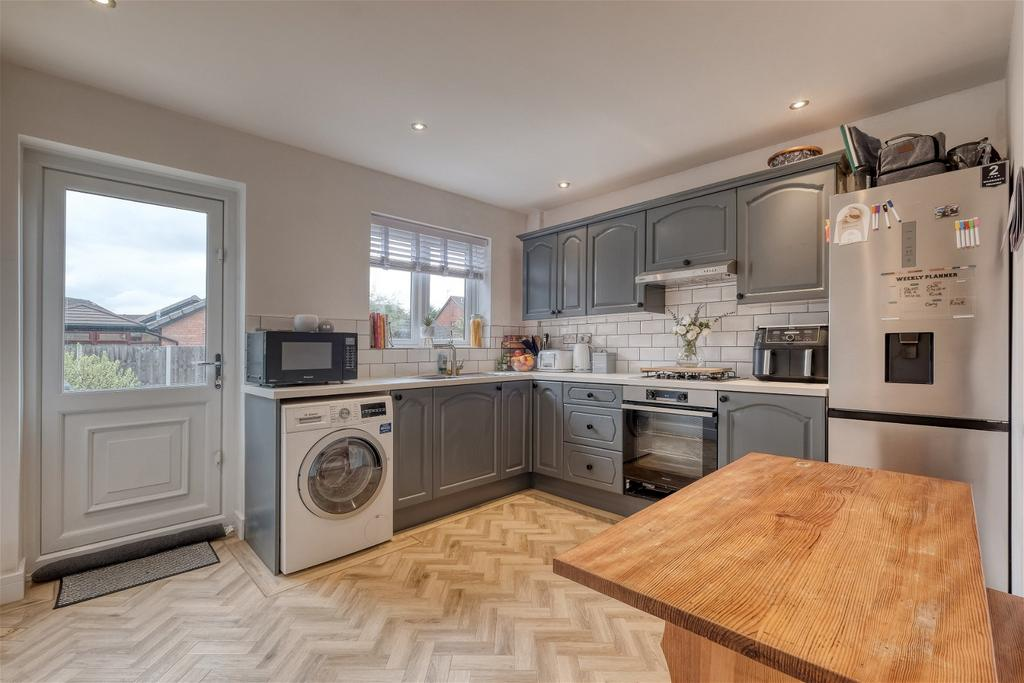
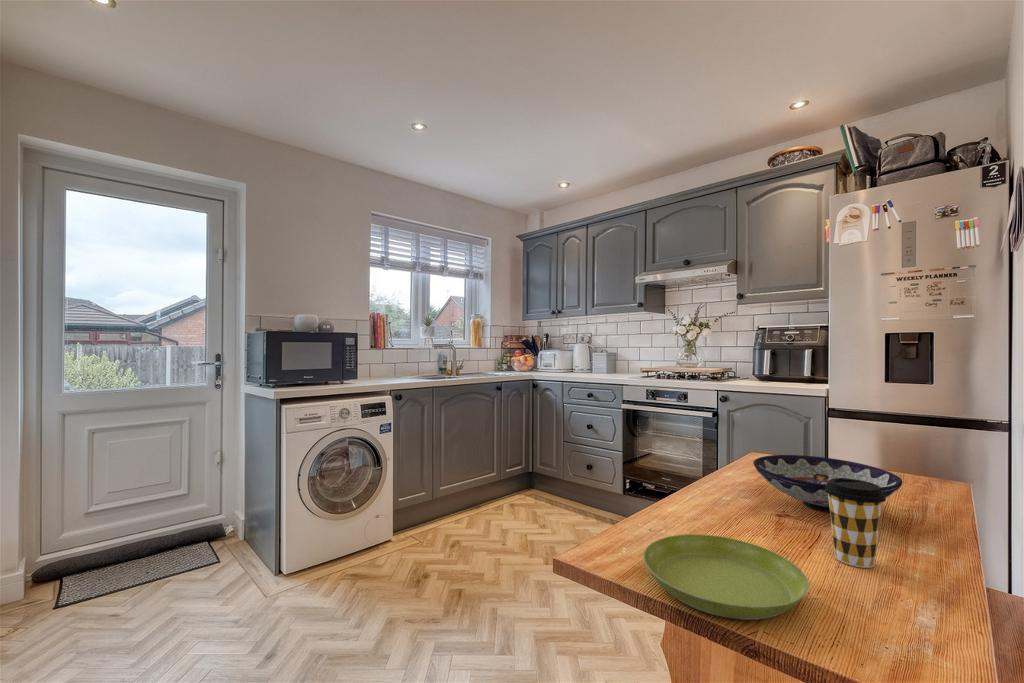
+ saucer (720, 575)
+ bowl (822, 488)
+ coffee cup (854, 521)
